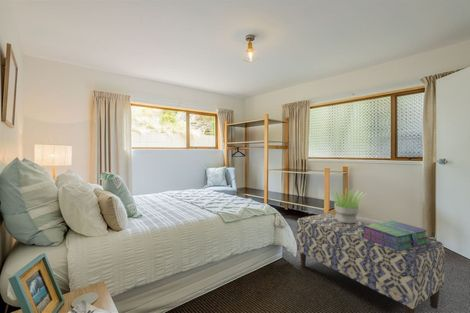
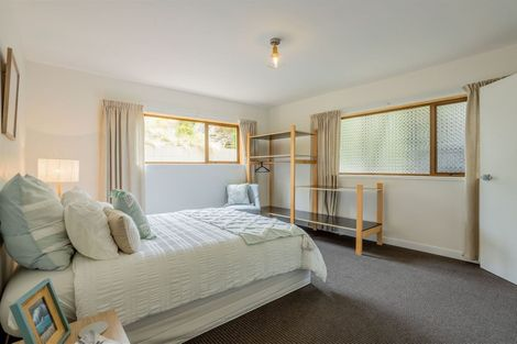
- stack of books (394, 233)
- bench (358, 255)
- potted plant (345, 206)
